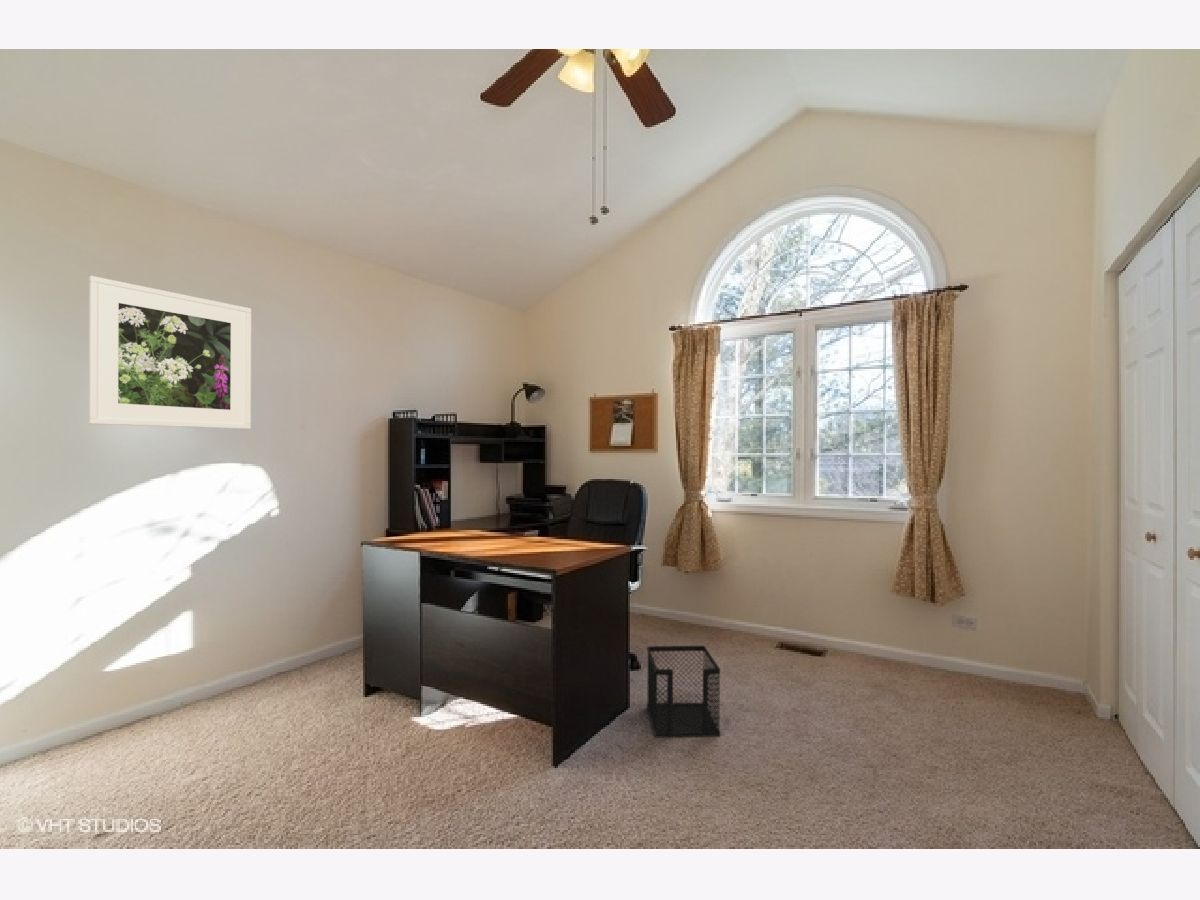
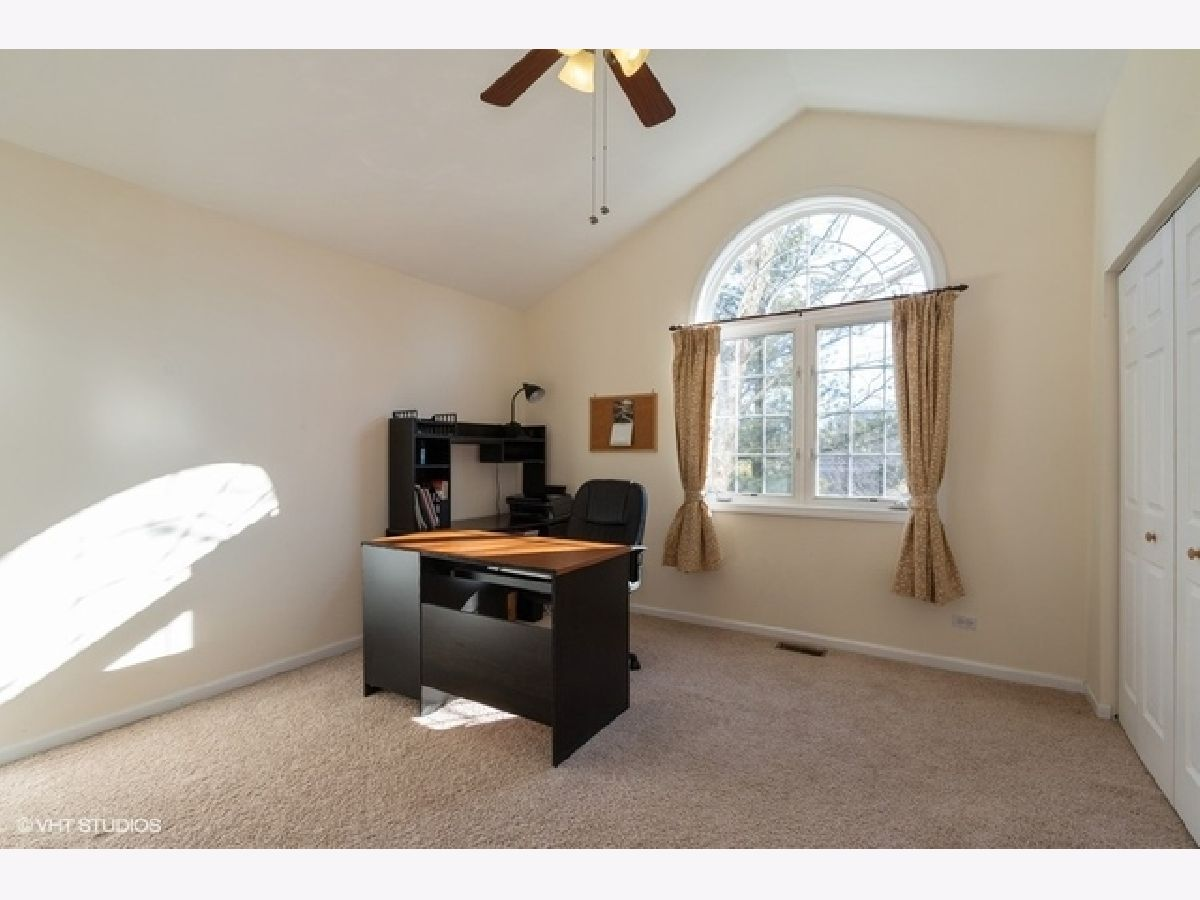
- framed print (178, 360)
- wastebasket (682, 689)
